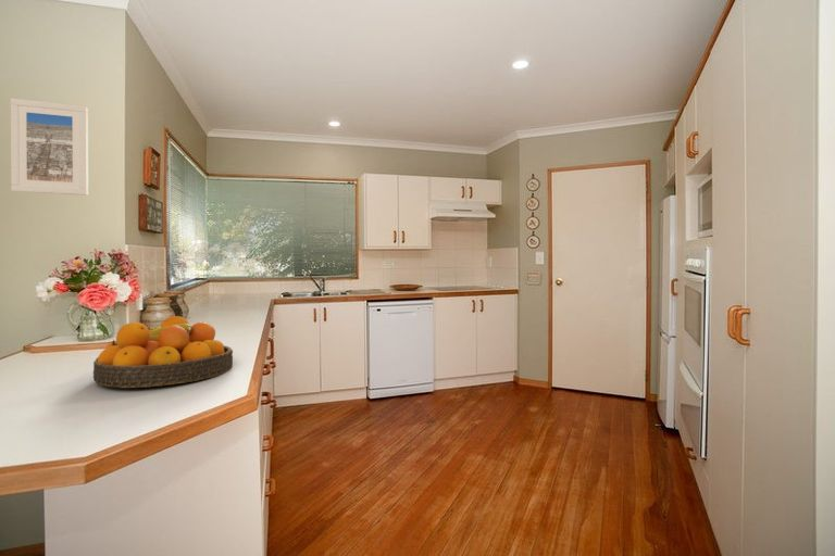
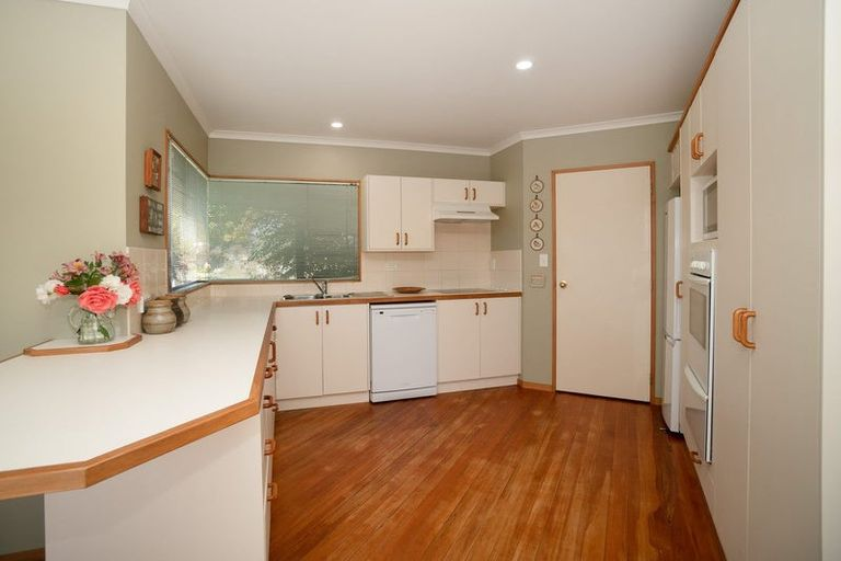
- fruit bowl (167, 345)
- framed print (50, 148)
